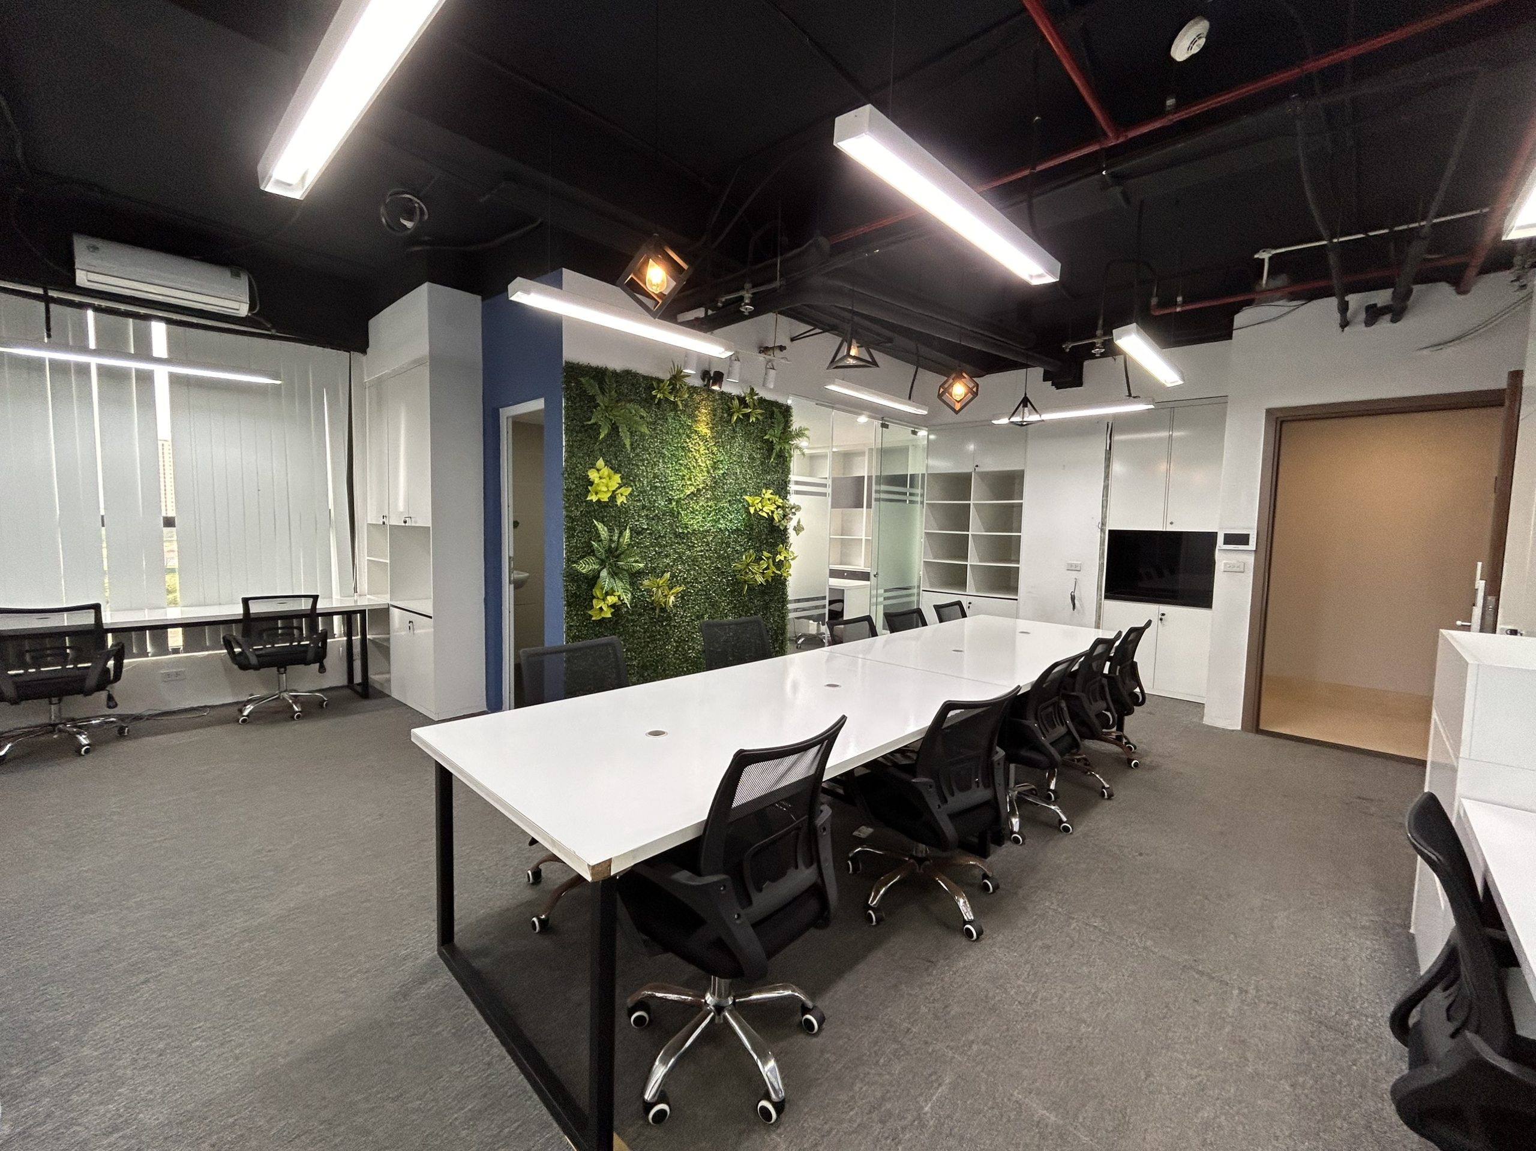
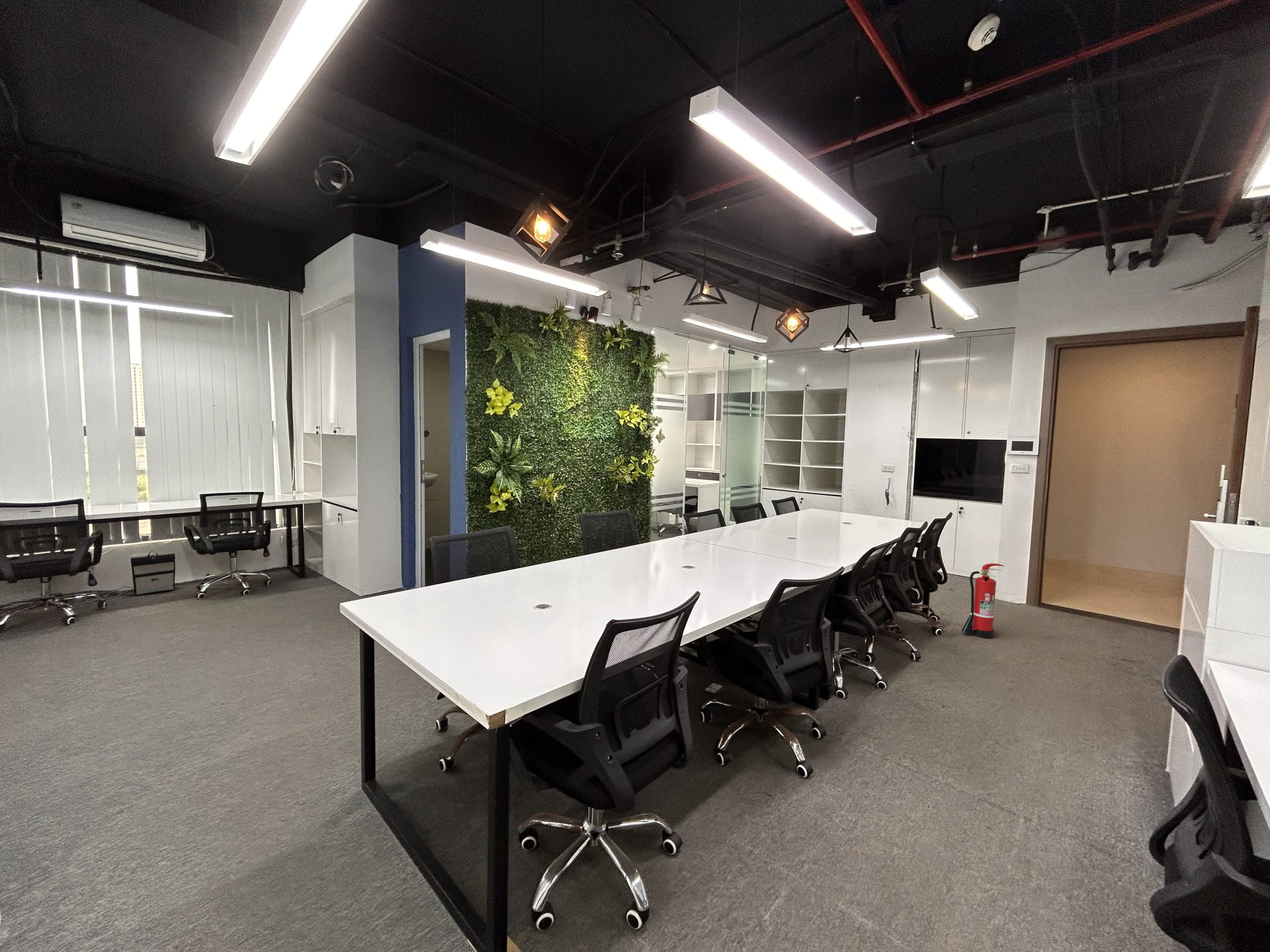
+ backpack (153, 571)
+ fire extinguisher (983, 599)
